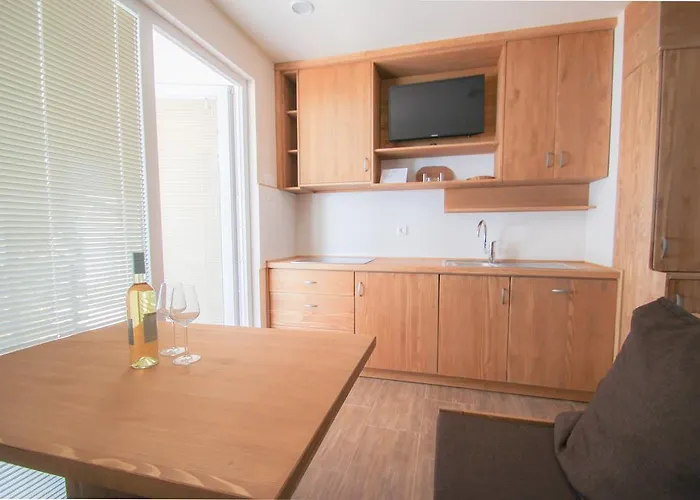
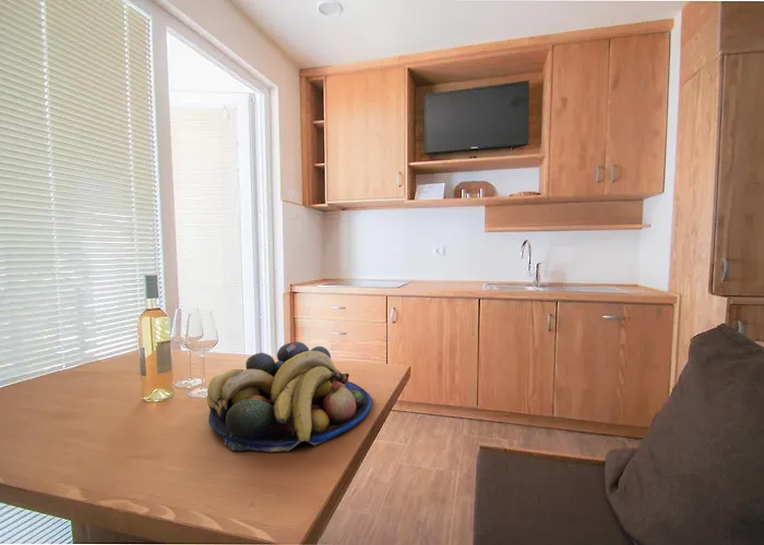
+ fruit bowl (294, 379)
